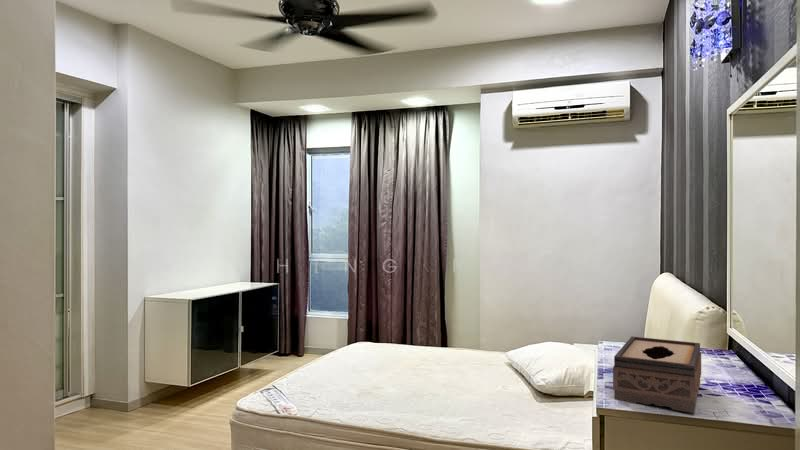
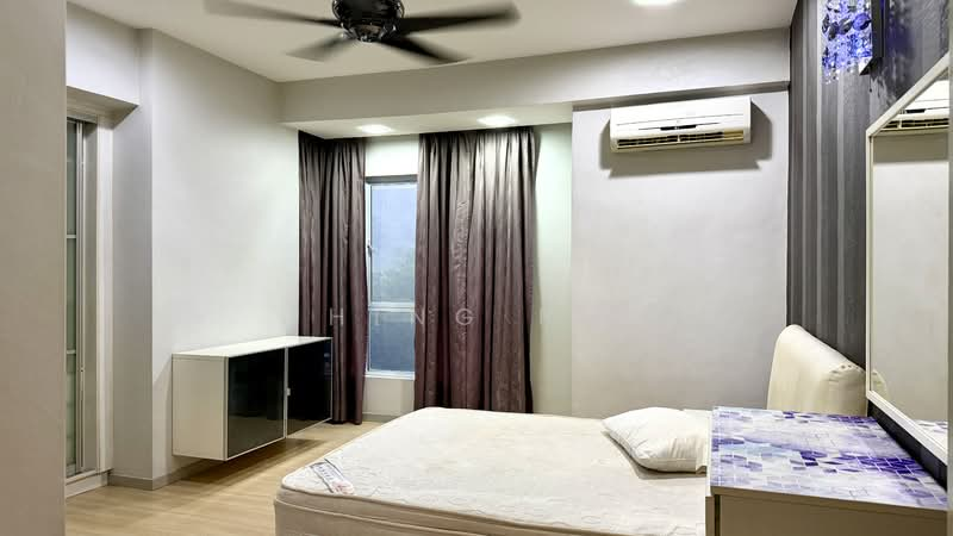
- tissue box (659, 370)
